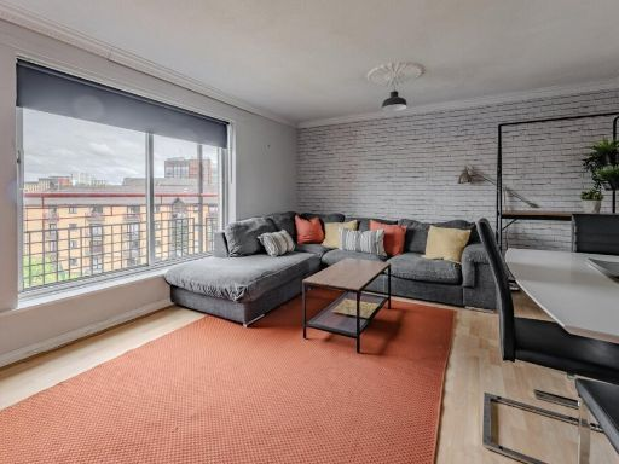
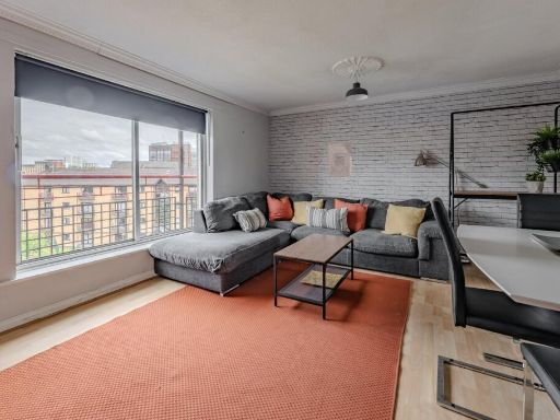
+ wall art (339, 160)
